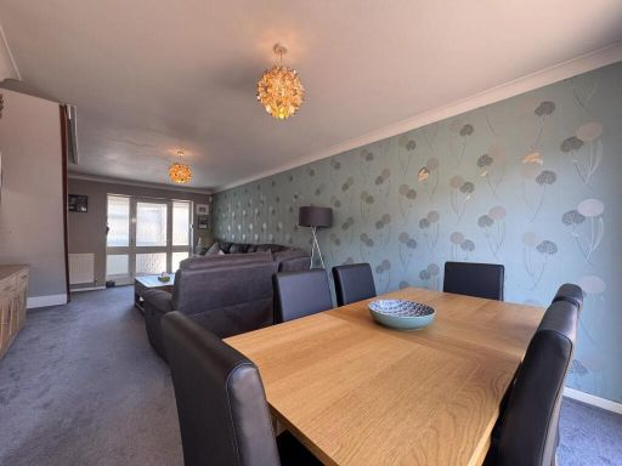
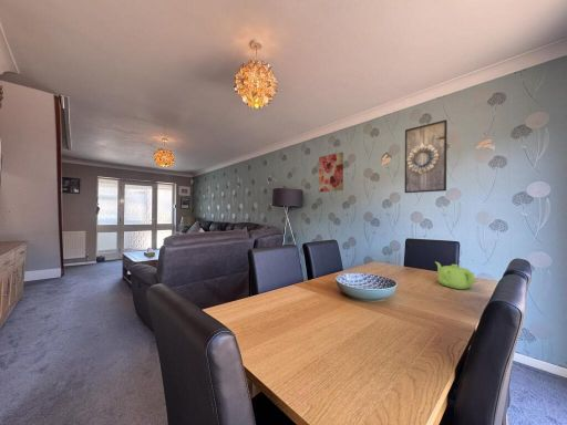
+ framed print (424, 158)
+ wall art (330, 173)
+ teapot (454, 274)
